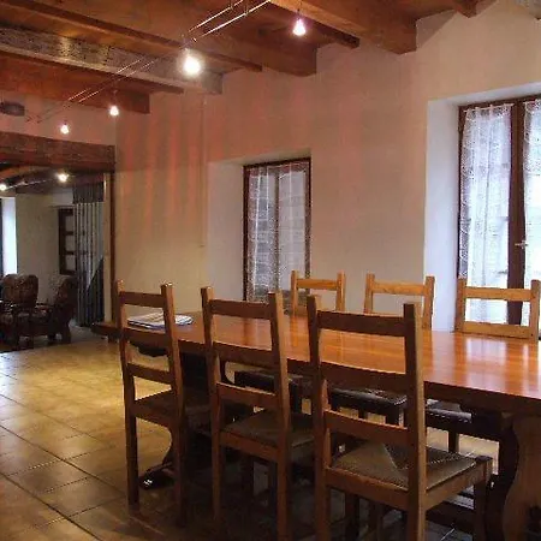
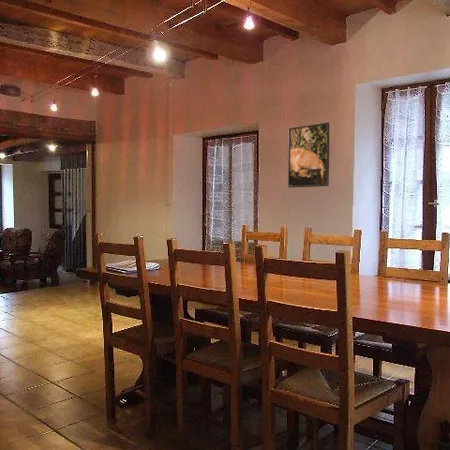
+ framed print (308, 156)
